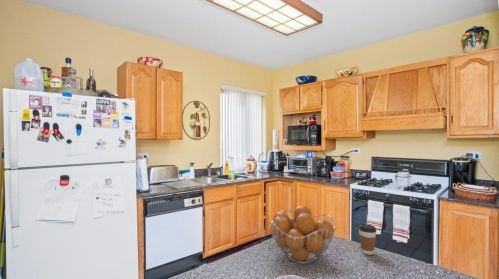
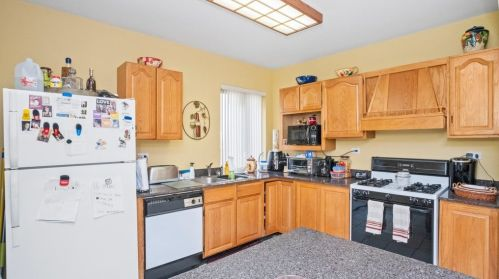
- coffee cup (367, 239)
- fruit basket (301, 233)
